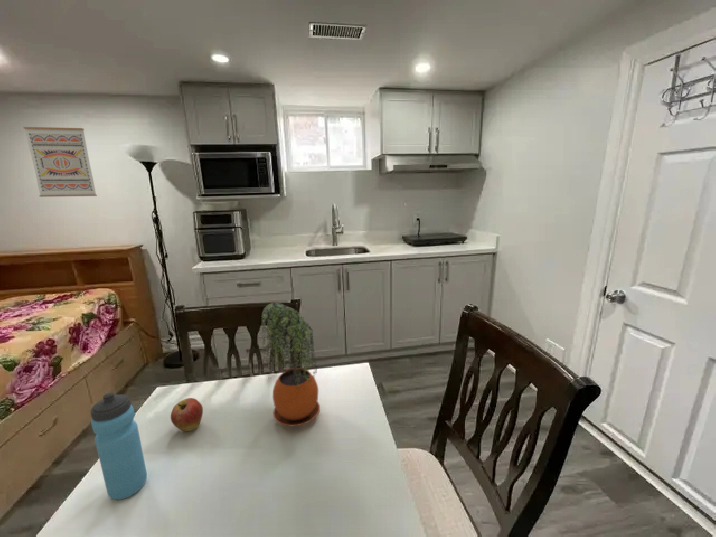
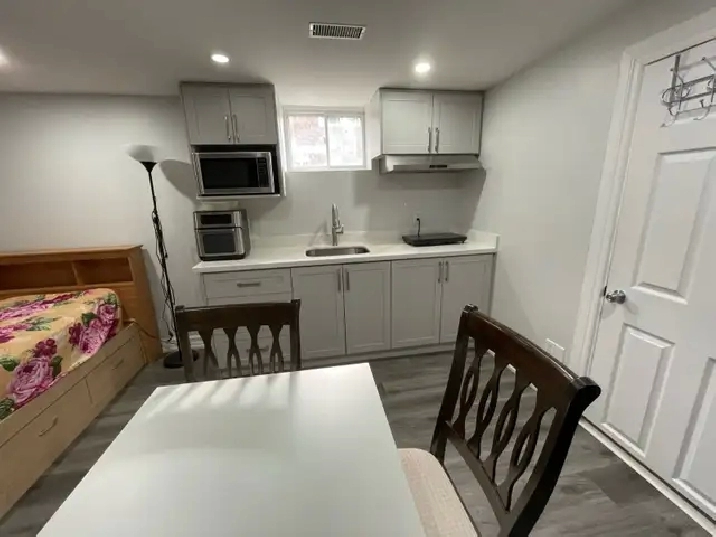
- water bottle (118, 442)
- wall art (61, 162)
- potted plant (291, 365)
- apple (187, 413)
